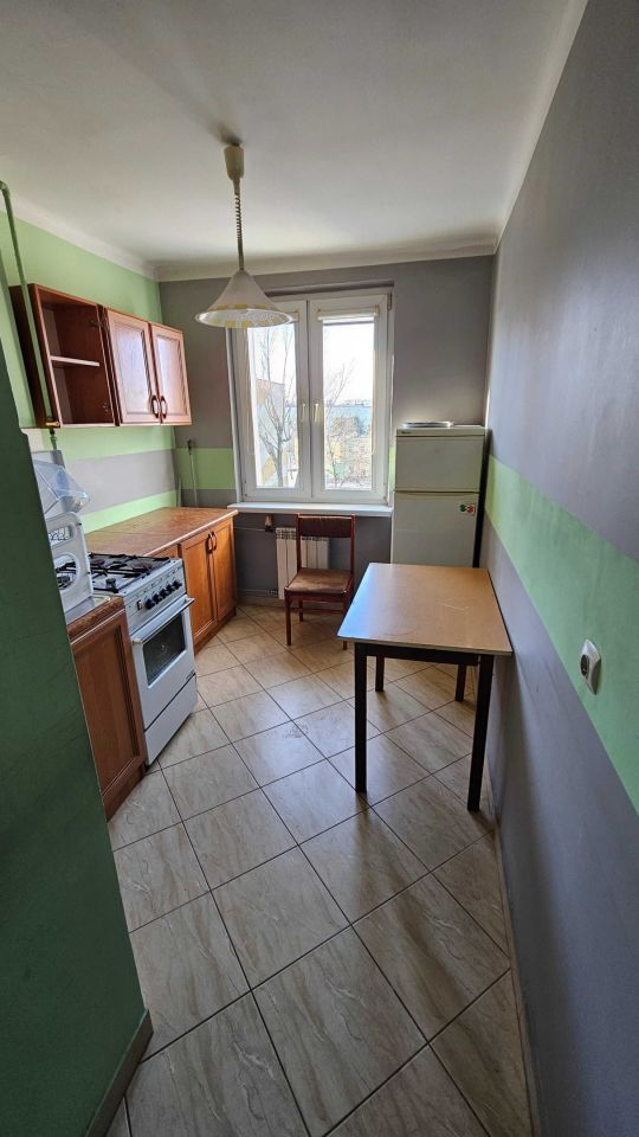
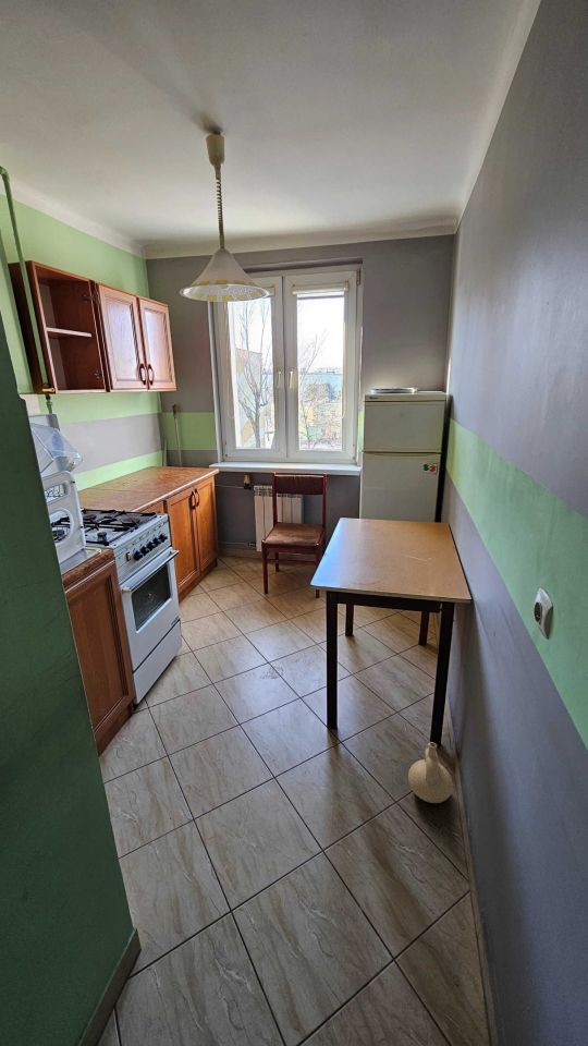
+ ceramic jug (431, 768)
